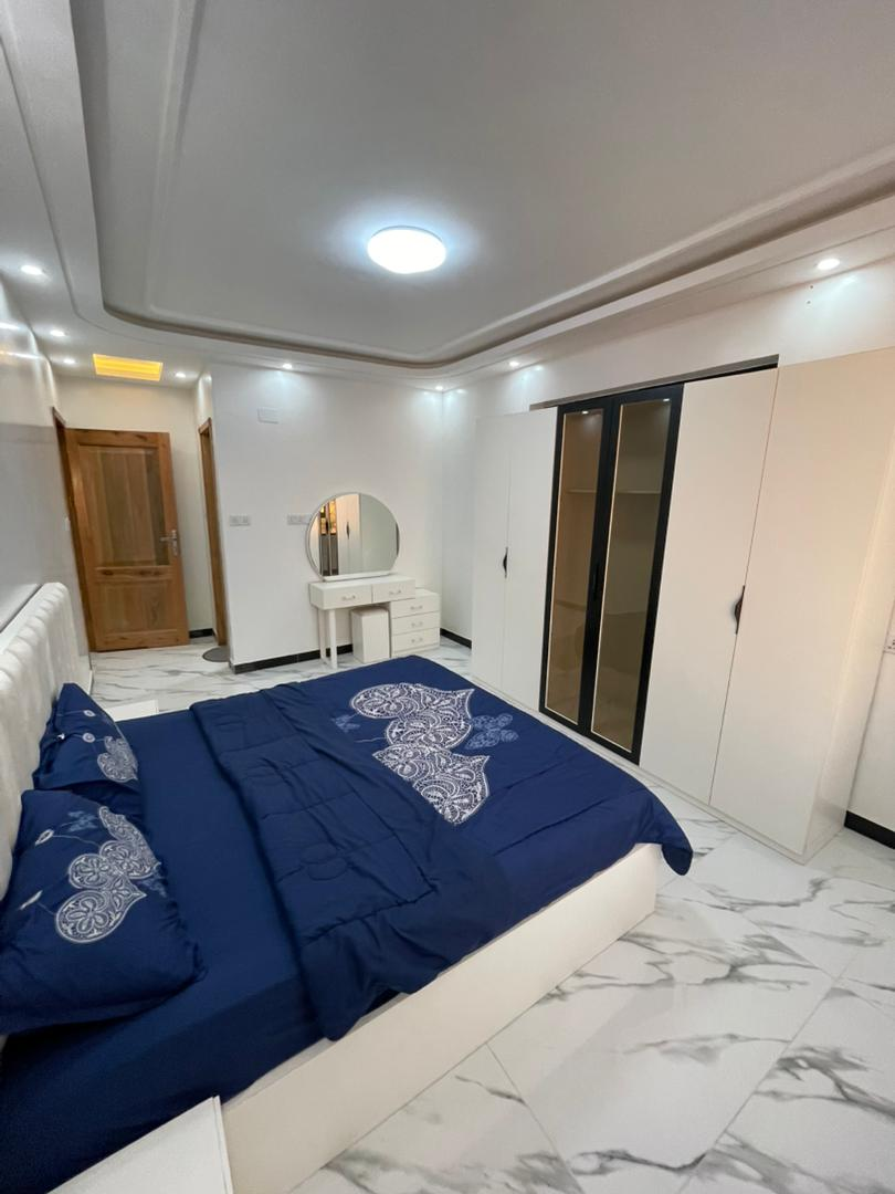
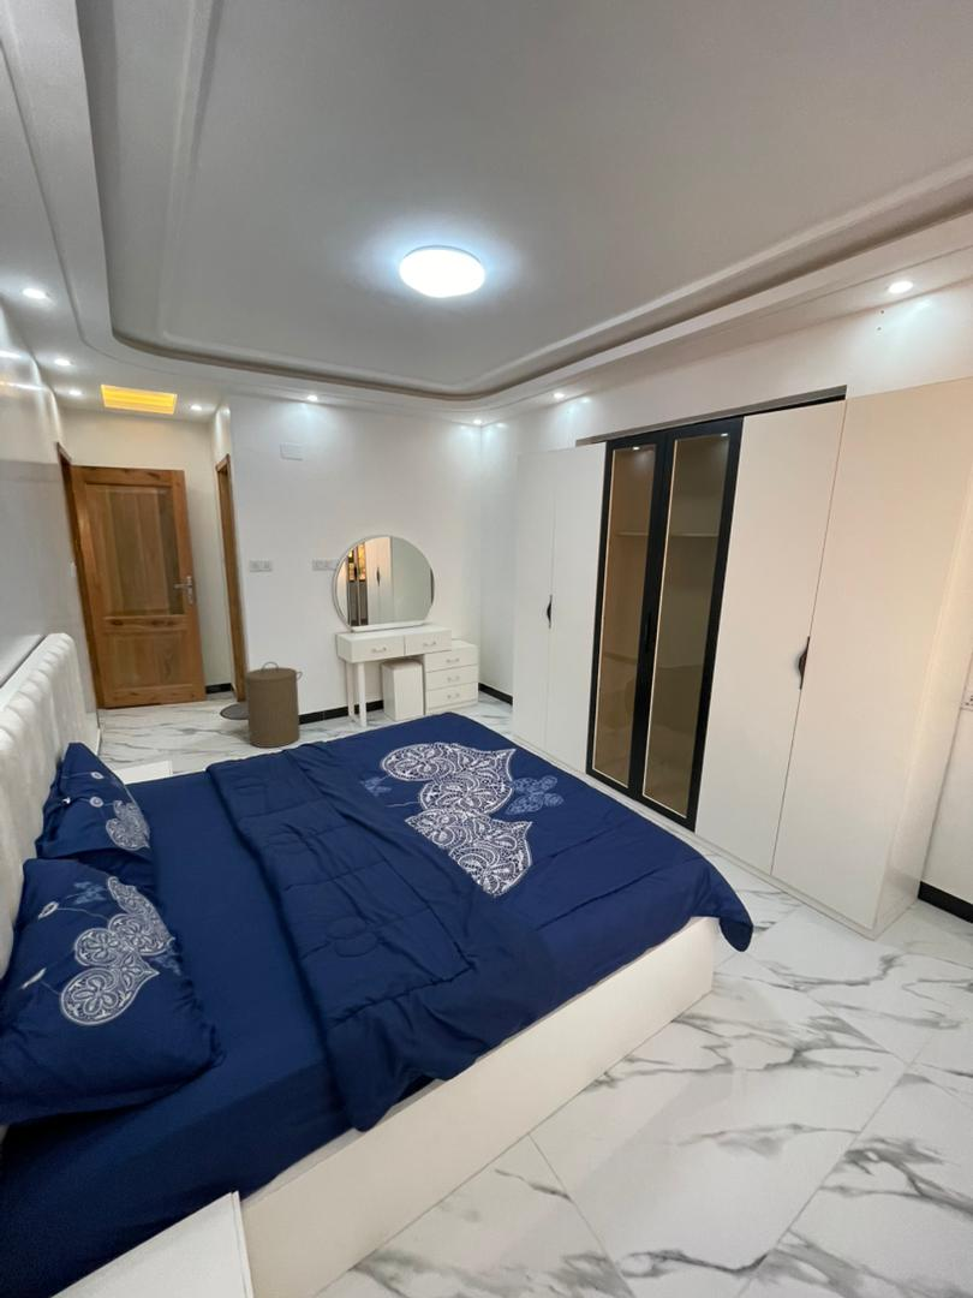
+ laundry hamper (273, 701)
